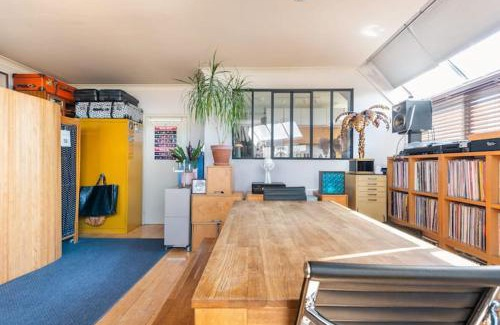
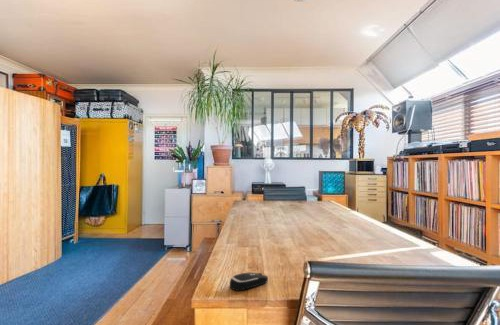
+ computer mouse (248, 278)
